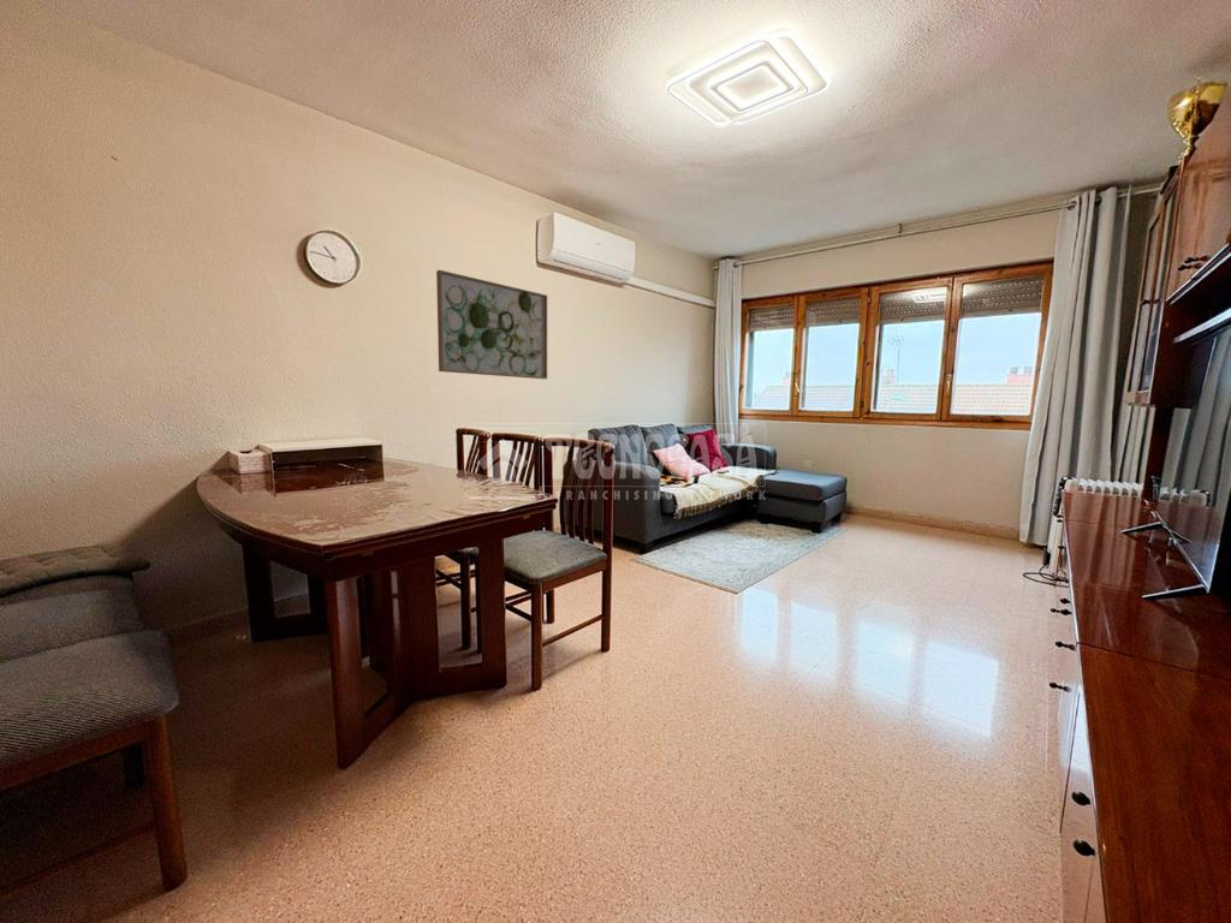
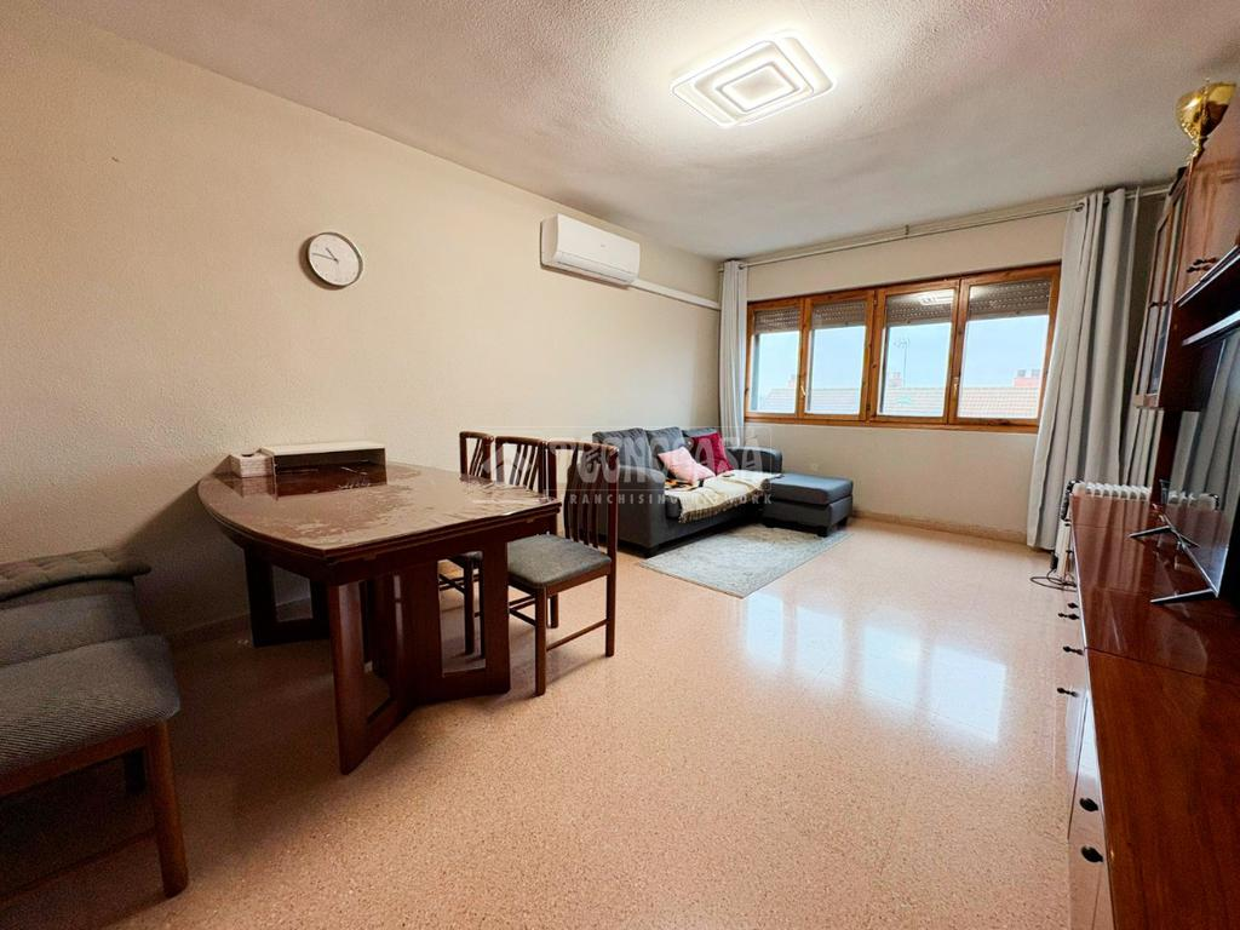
- wall art (498, 329)
